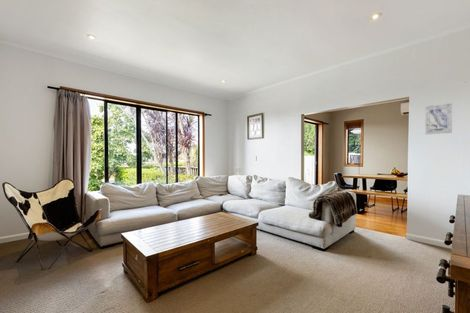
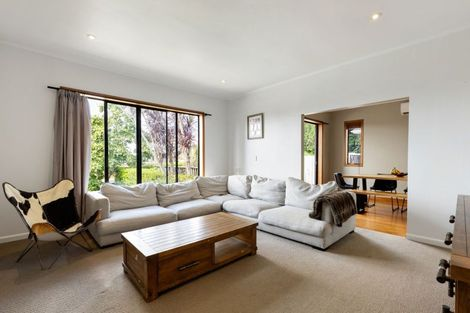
- wall art (438, 119)
